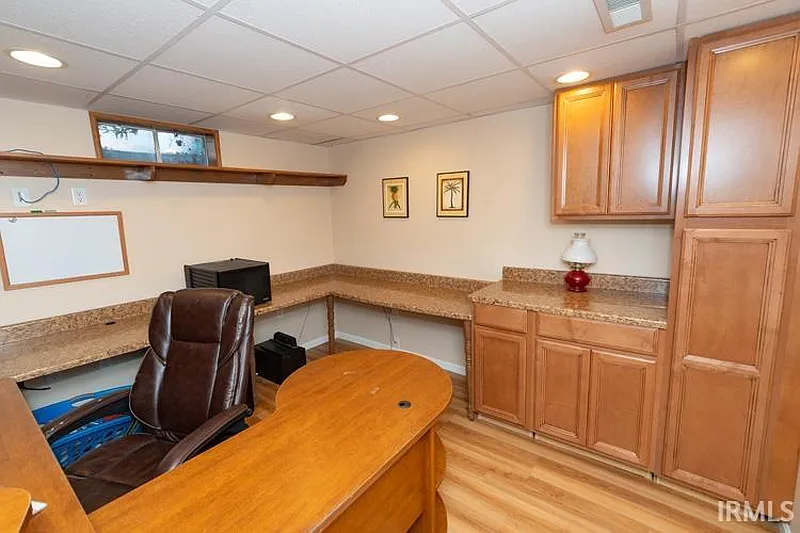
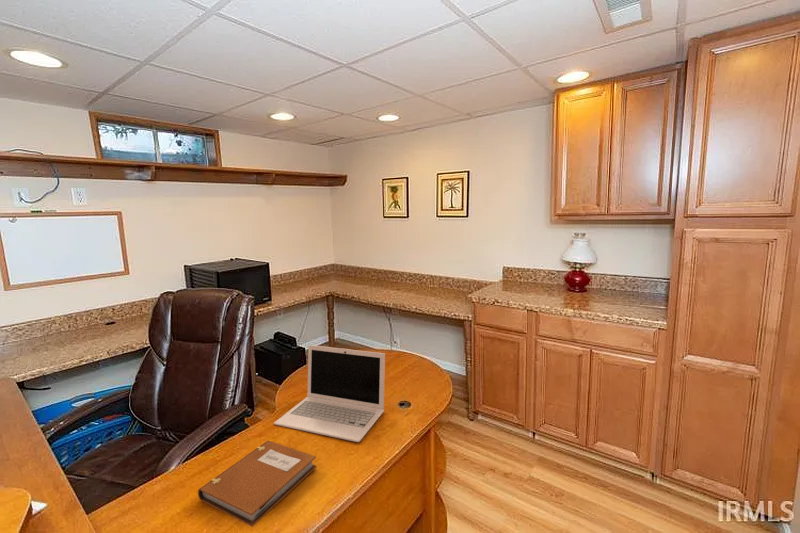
+ laptop (330, 388)
+ notebook (261, 475)
